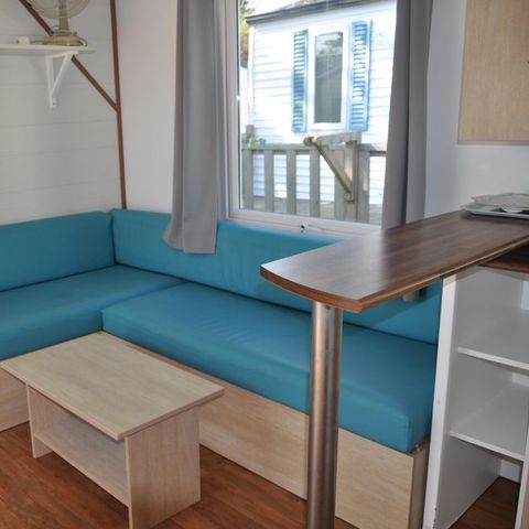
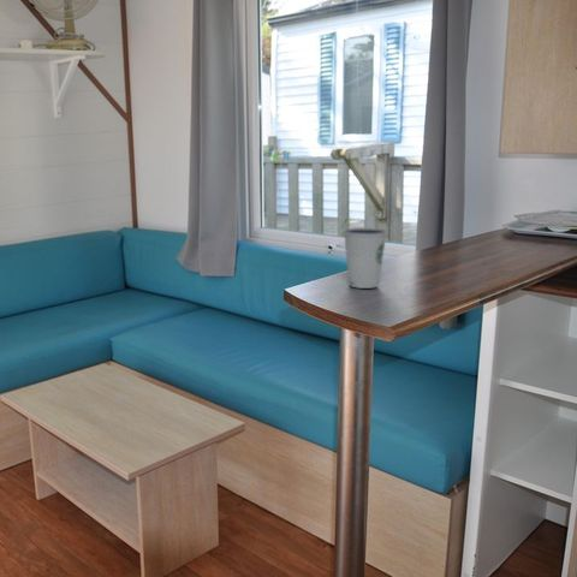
+ dixie cup (364, 258)
